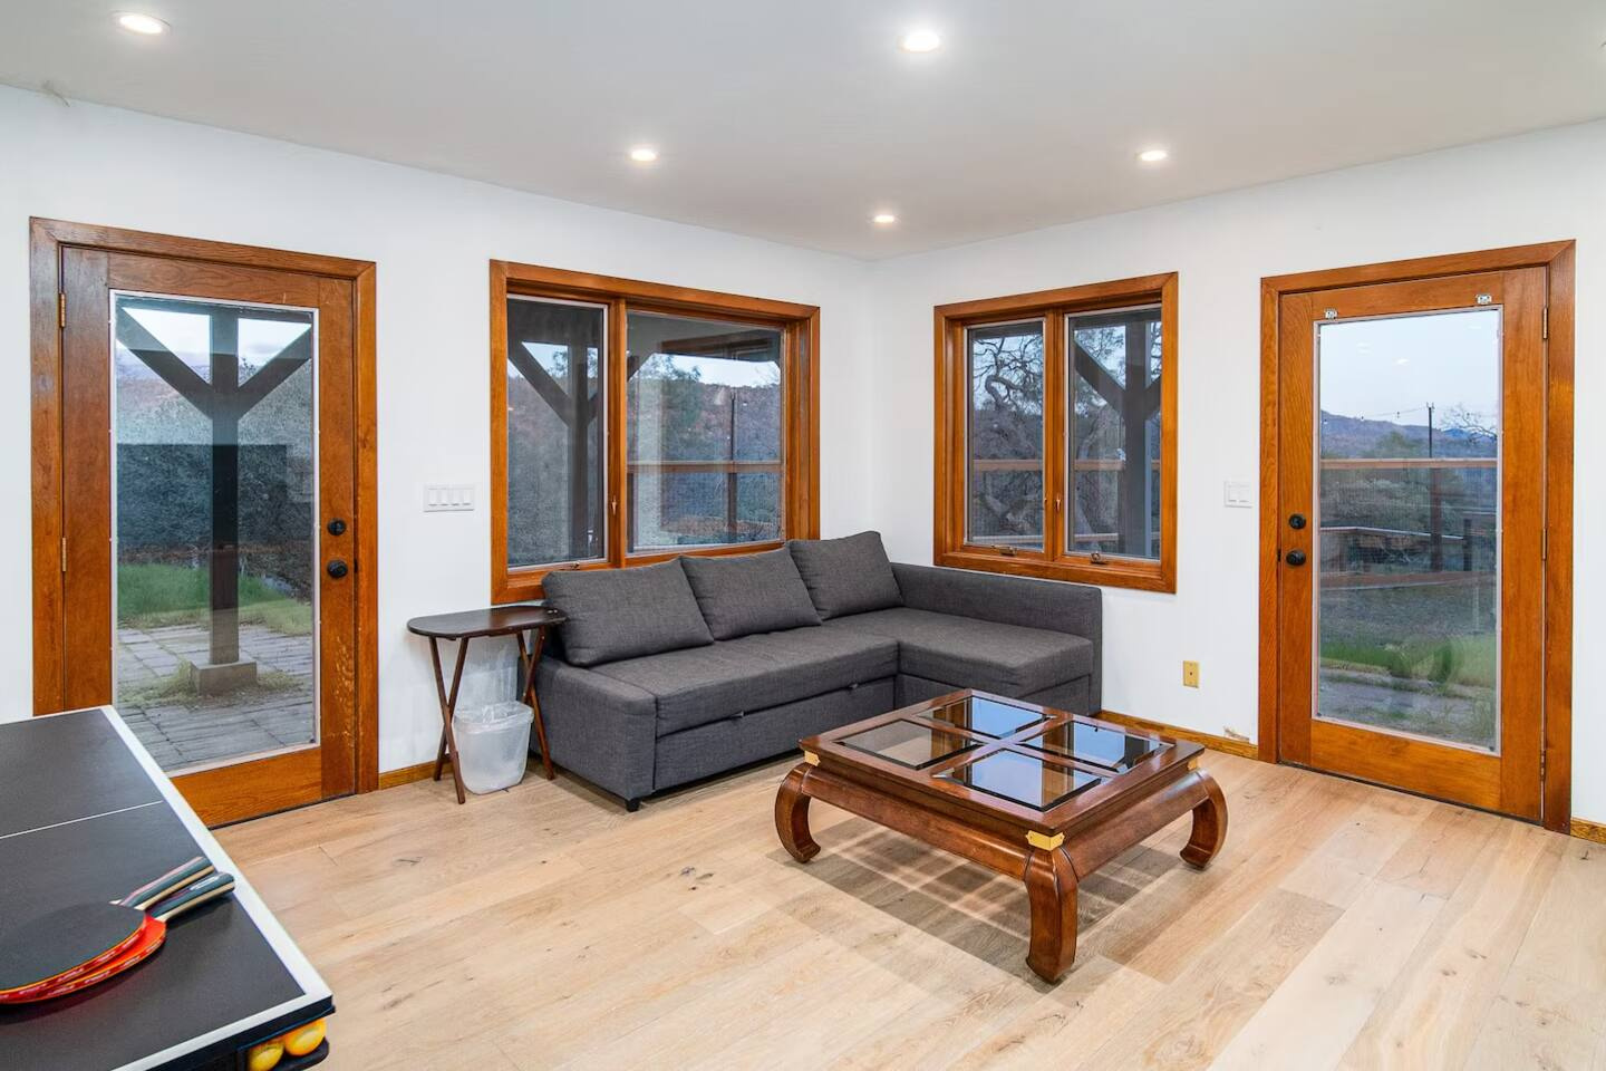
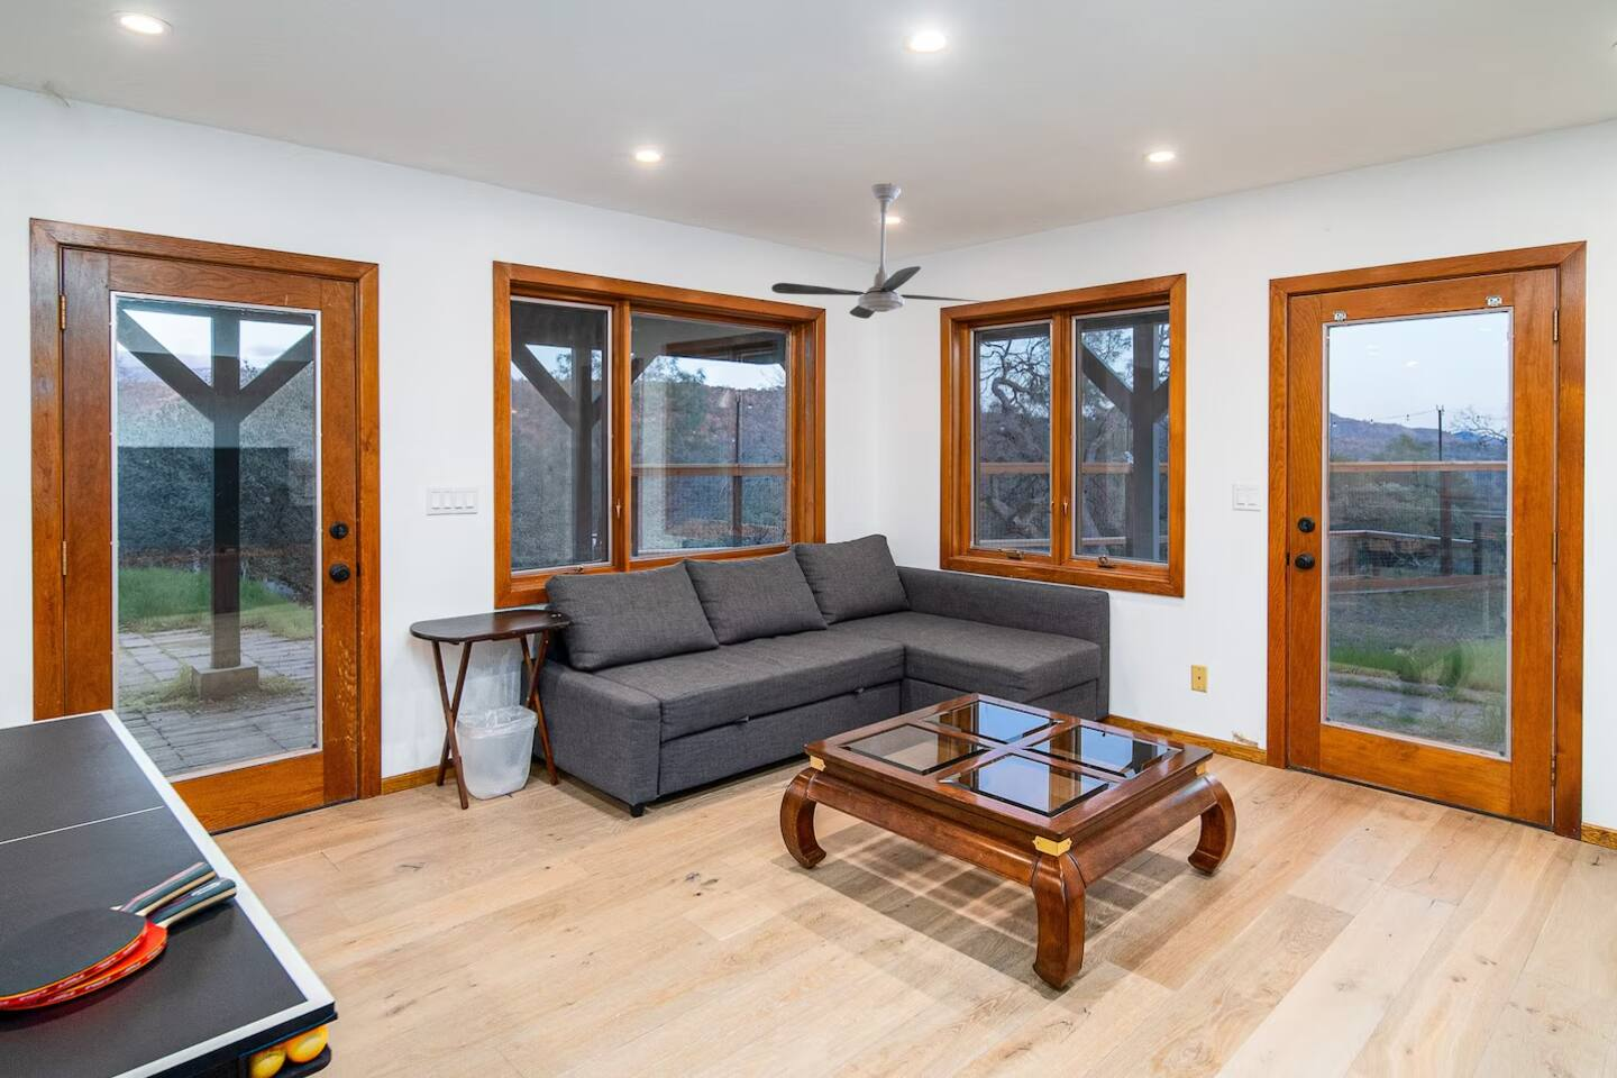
+ ceiling fan (881, 247)
